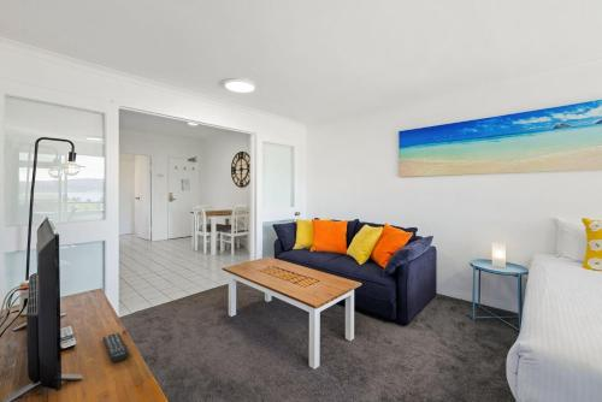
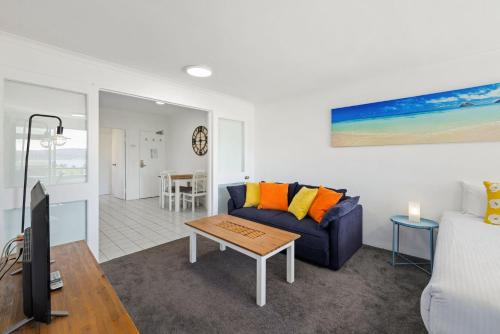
- remote control (114, 345)
